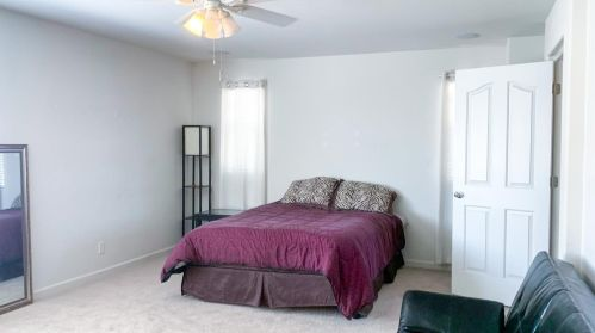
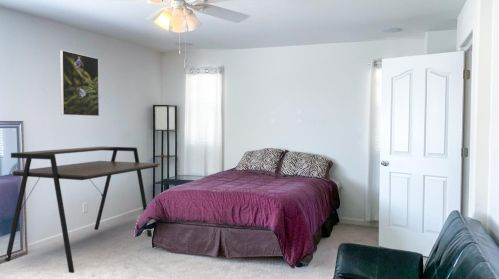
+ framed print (80, 85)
+ desk (101, 200)
